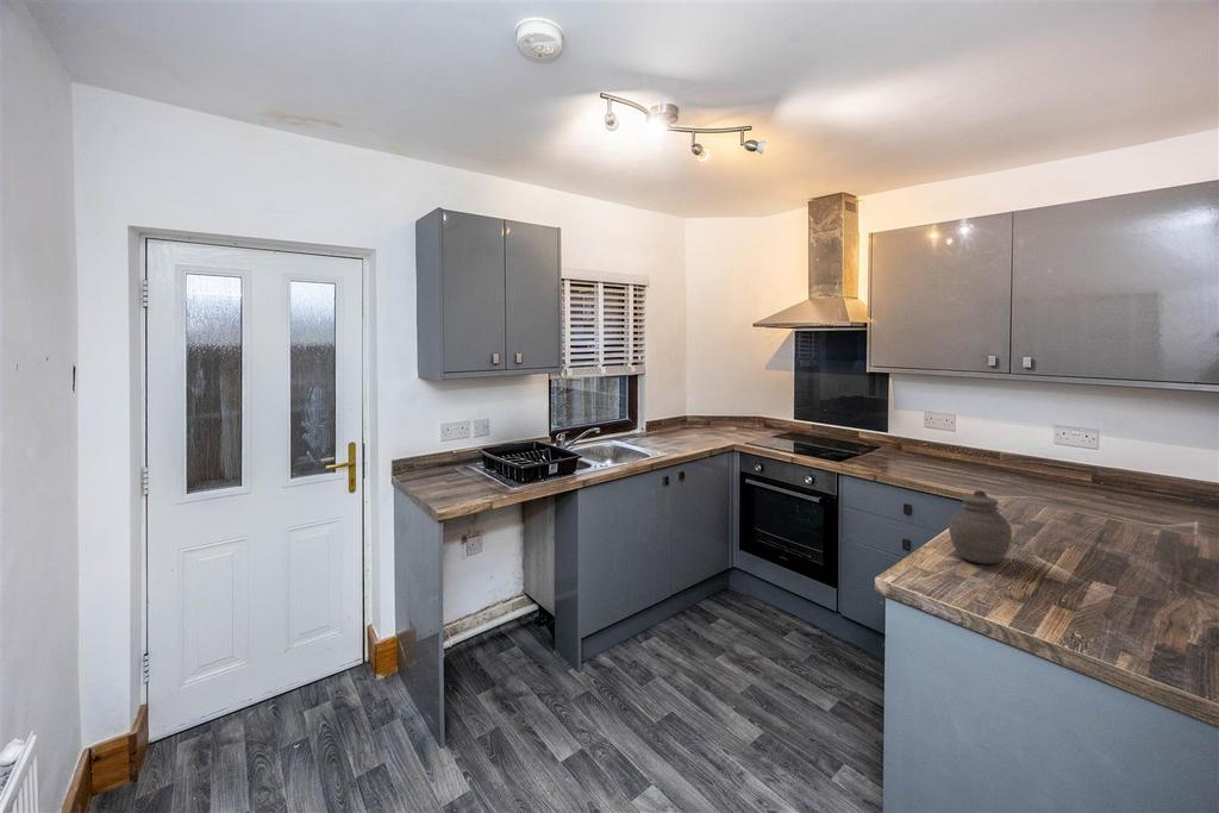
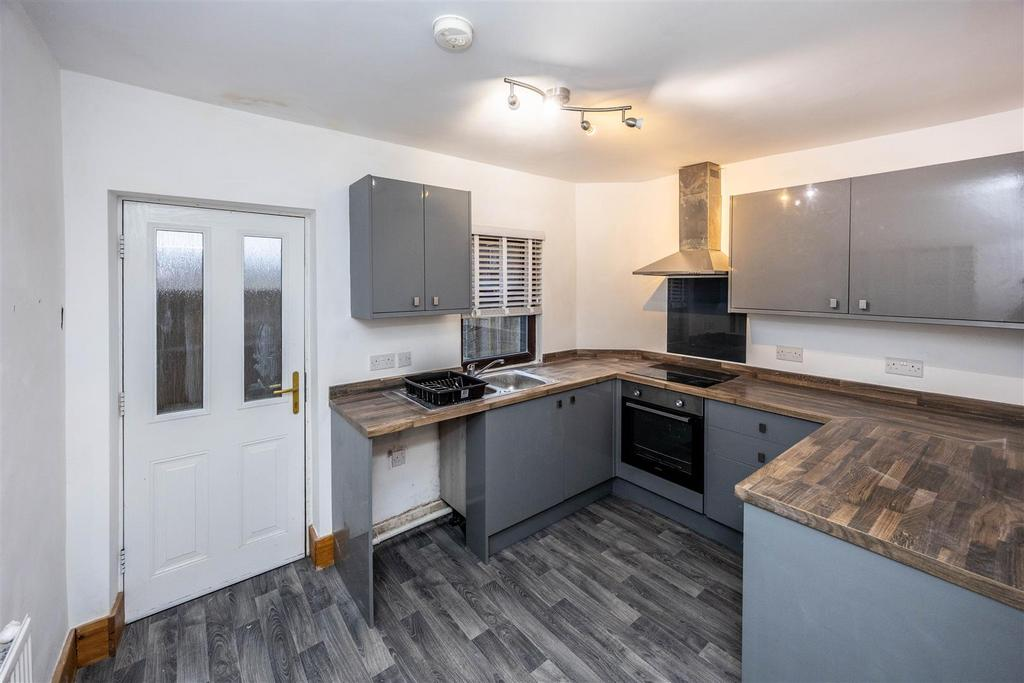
- jar (979, 525)
